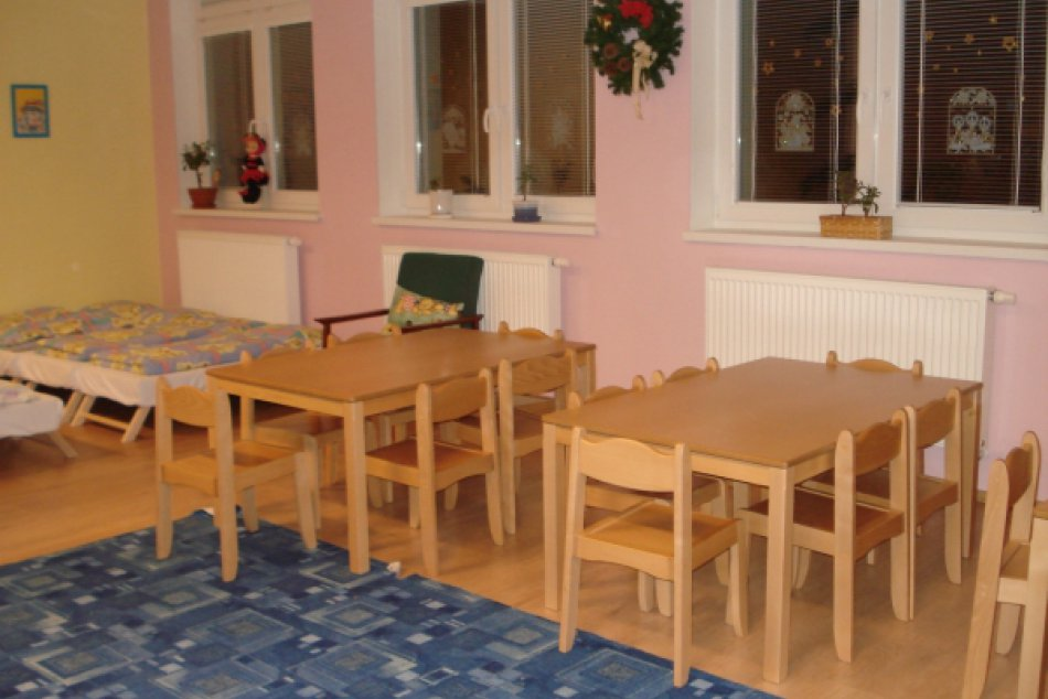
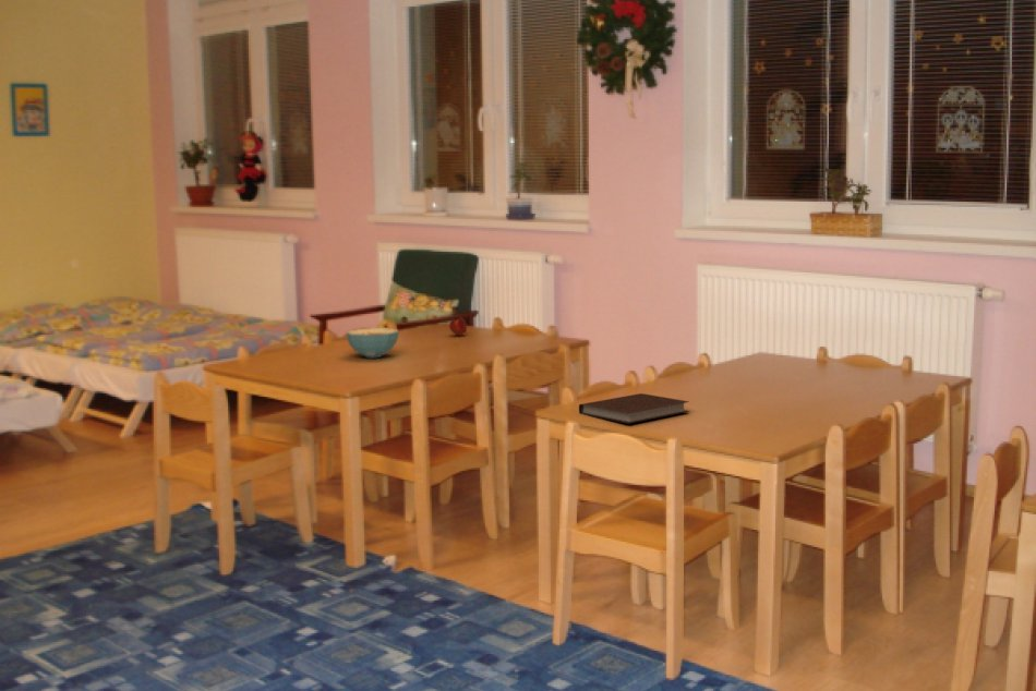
+ cereal bowl (373, 343)
+ notebook (634, 408)
+ apple (458, 326)
